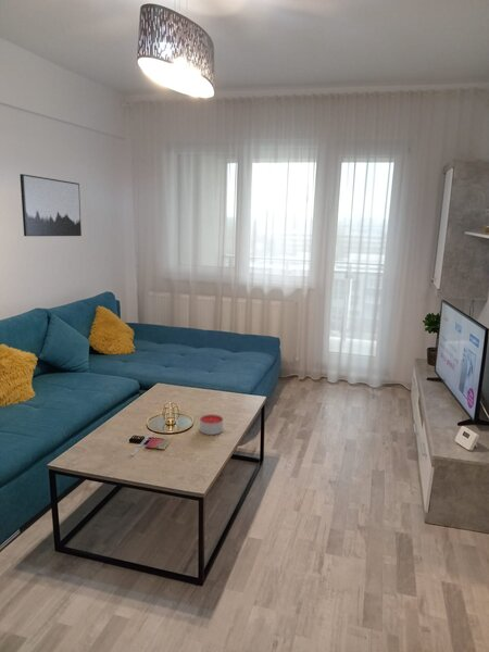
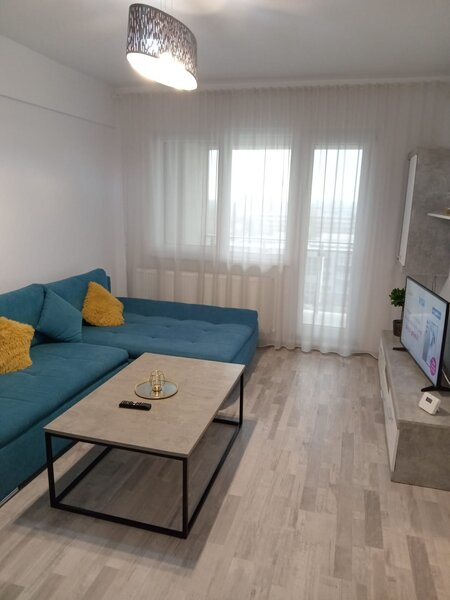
- wall art (53, 208)
- candle (211, 424)
- book (153, 443)
